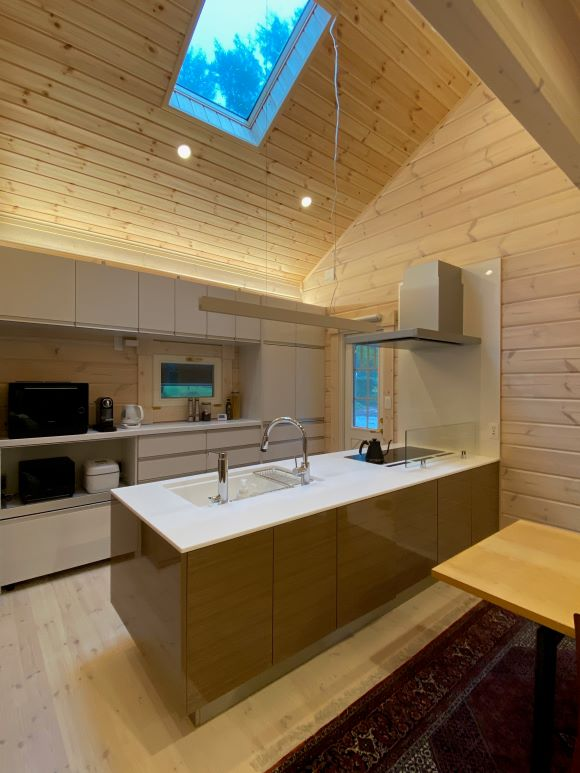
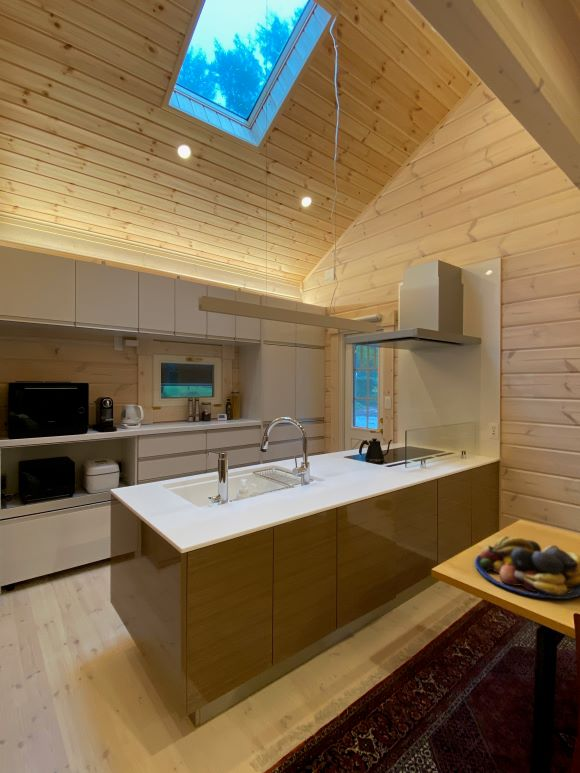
+ fruit bowl (526, 556)
